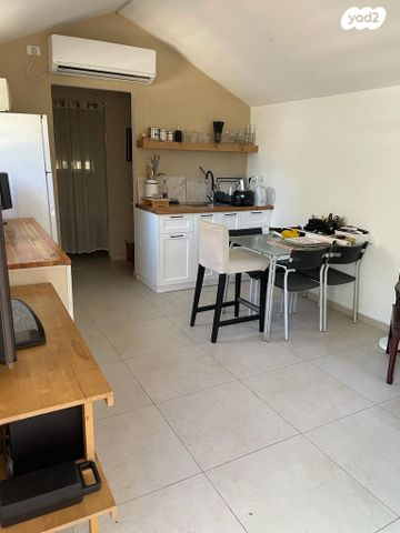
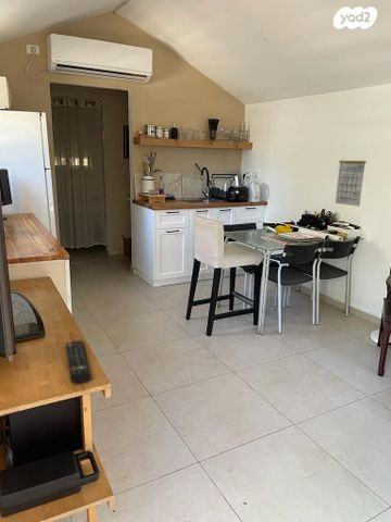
+ remote control (77, 359)
+ calendar (350, 177)
